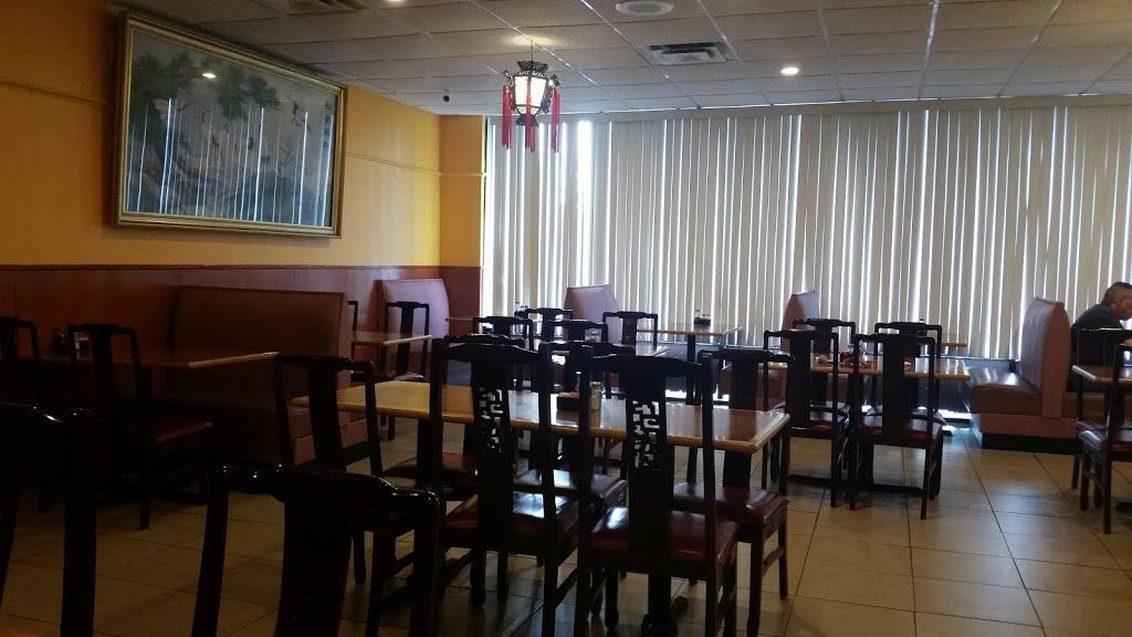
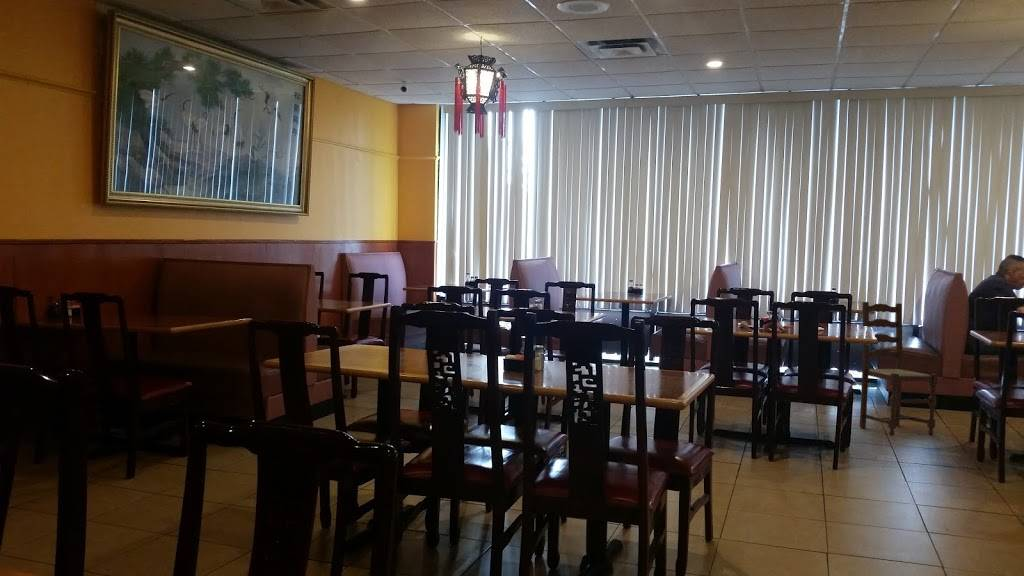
+ dining chair (897, 367)
